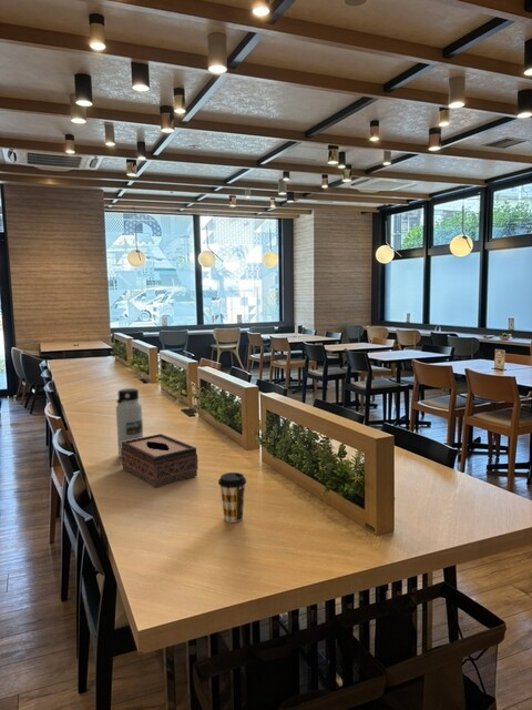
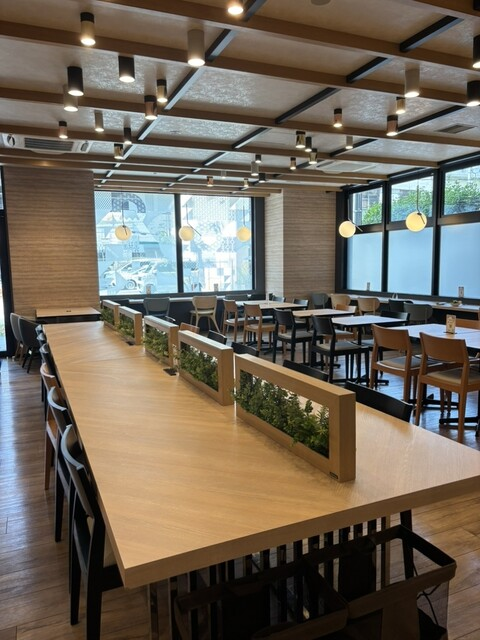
- water bottle (130, 423)
- tissue box (157, 458)
- coffee cup (233, 497)
